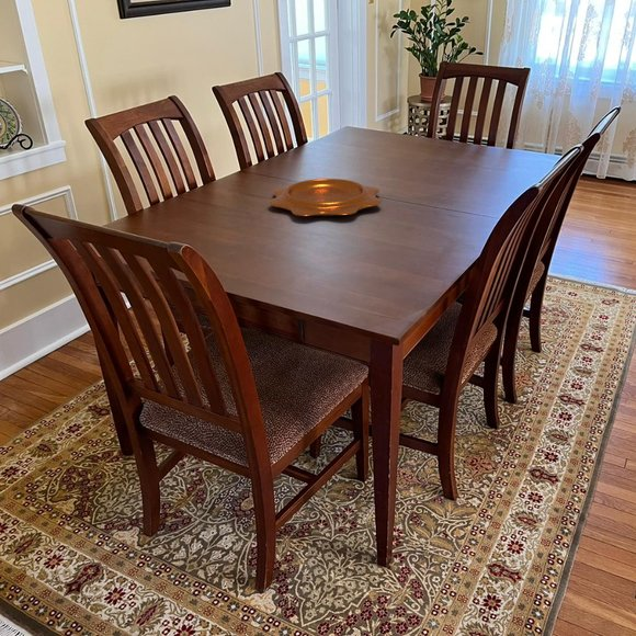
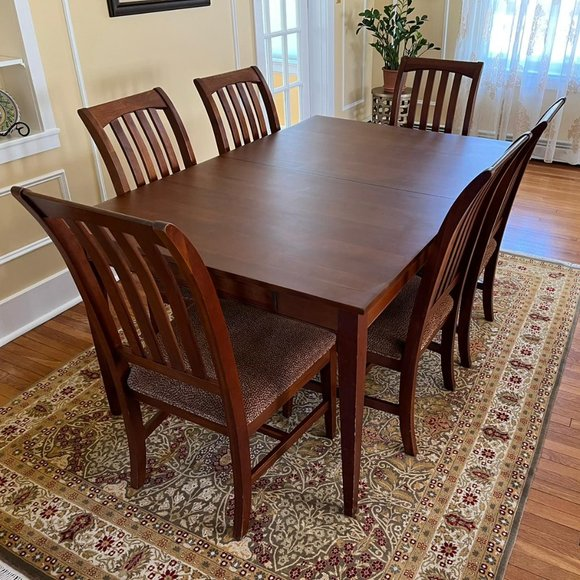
- decorative bowl (325, 196)
